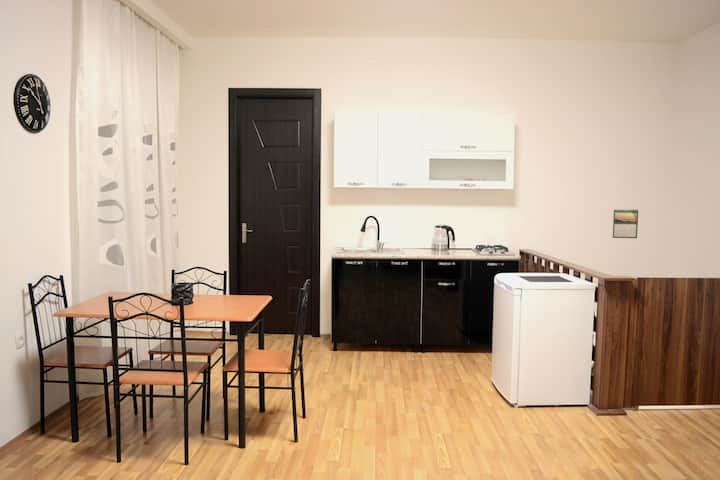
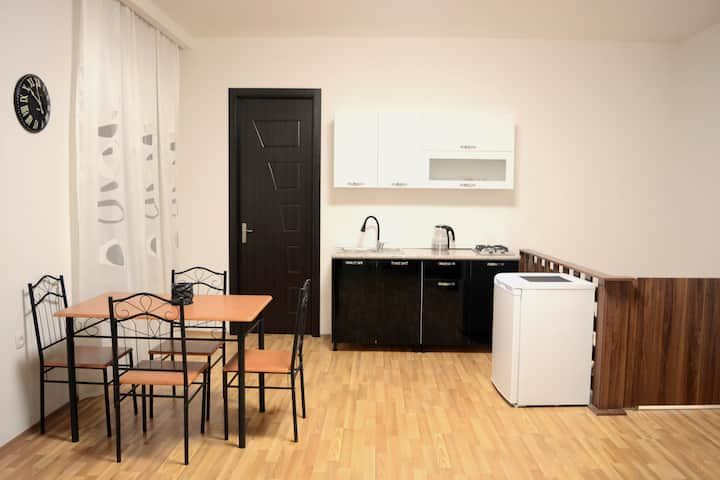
- calendar (625, 223)
